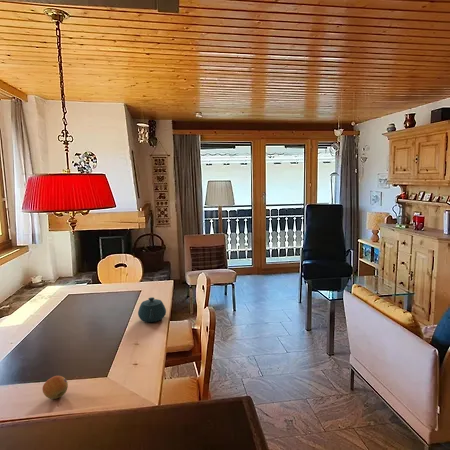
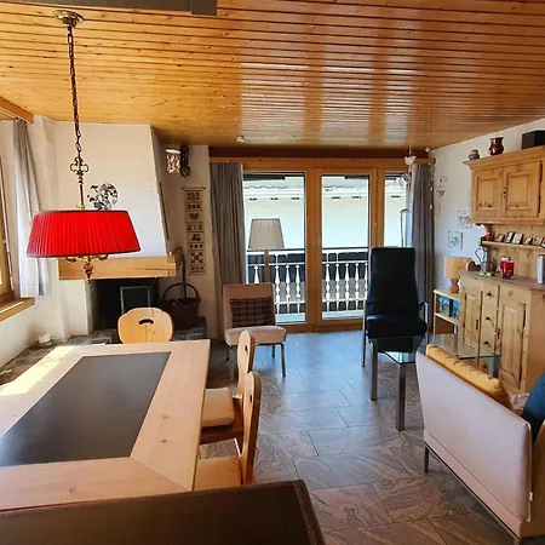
- fruit (55, 387)
- teapot (151, 308)
